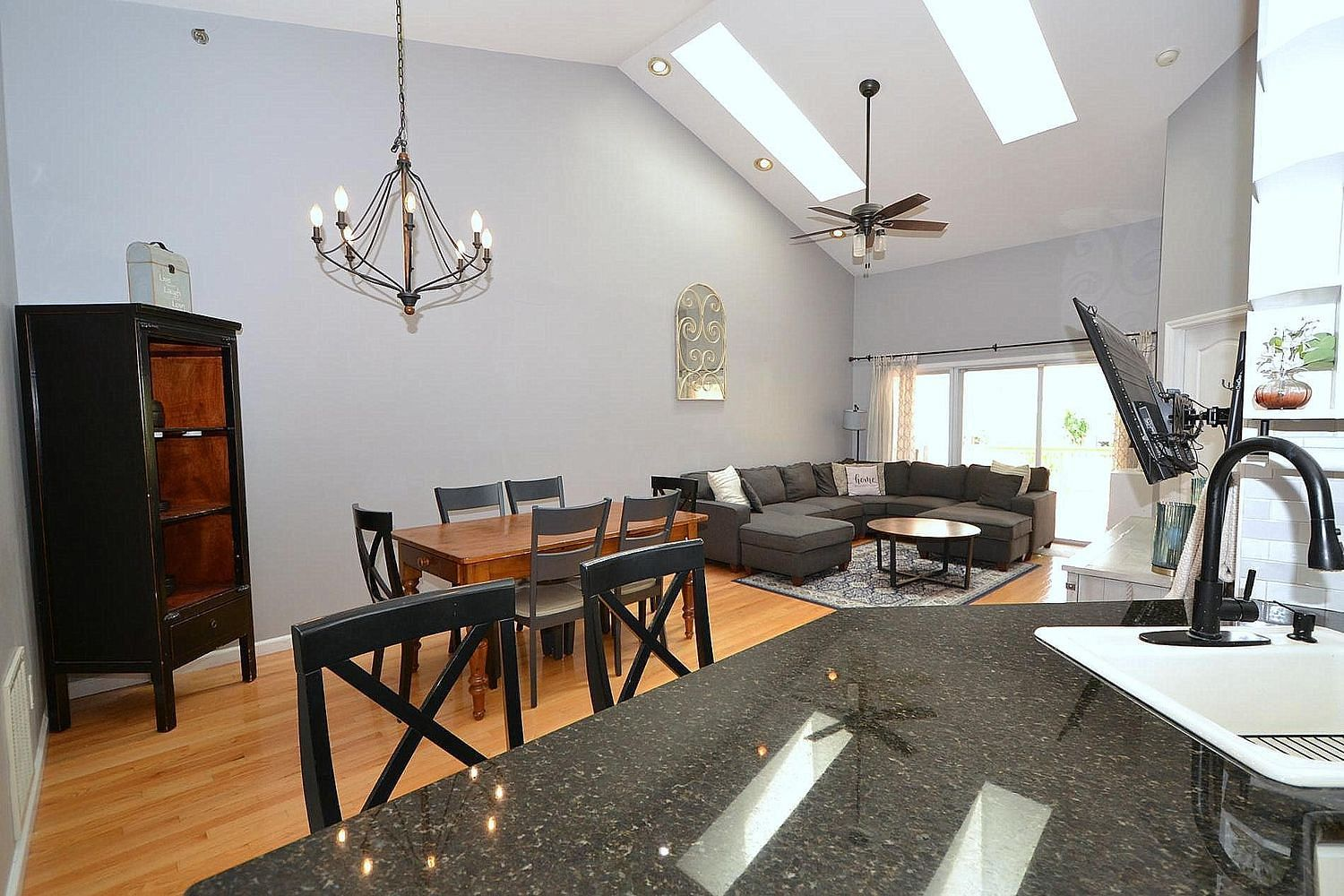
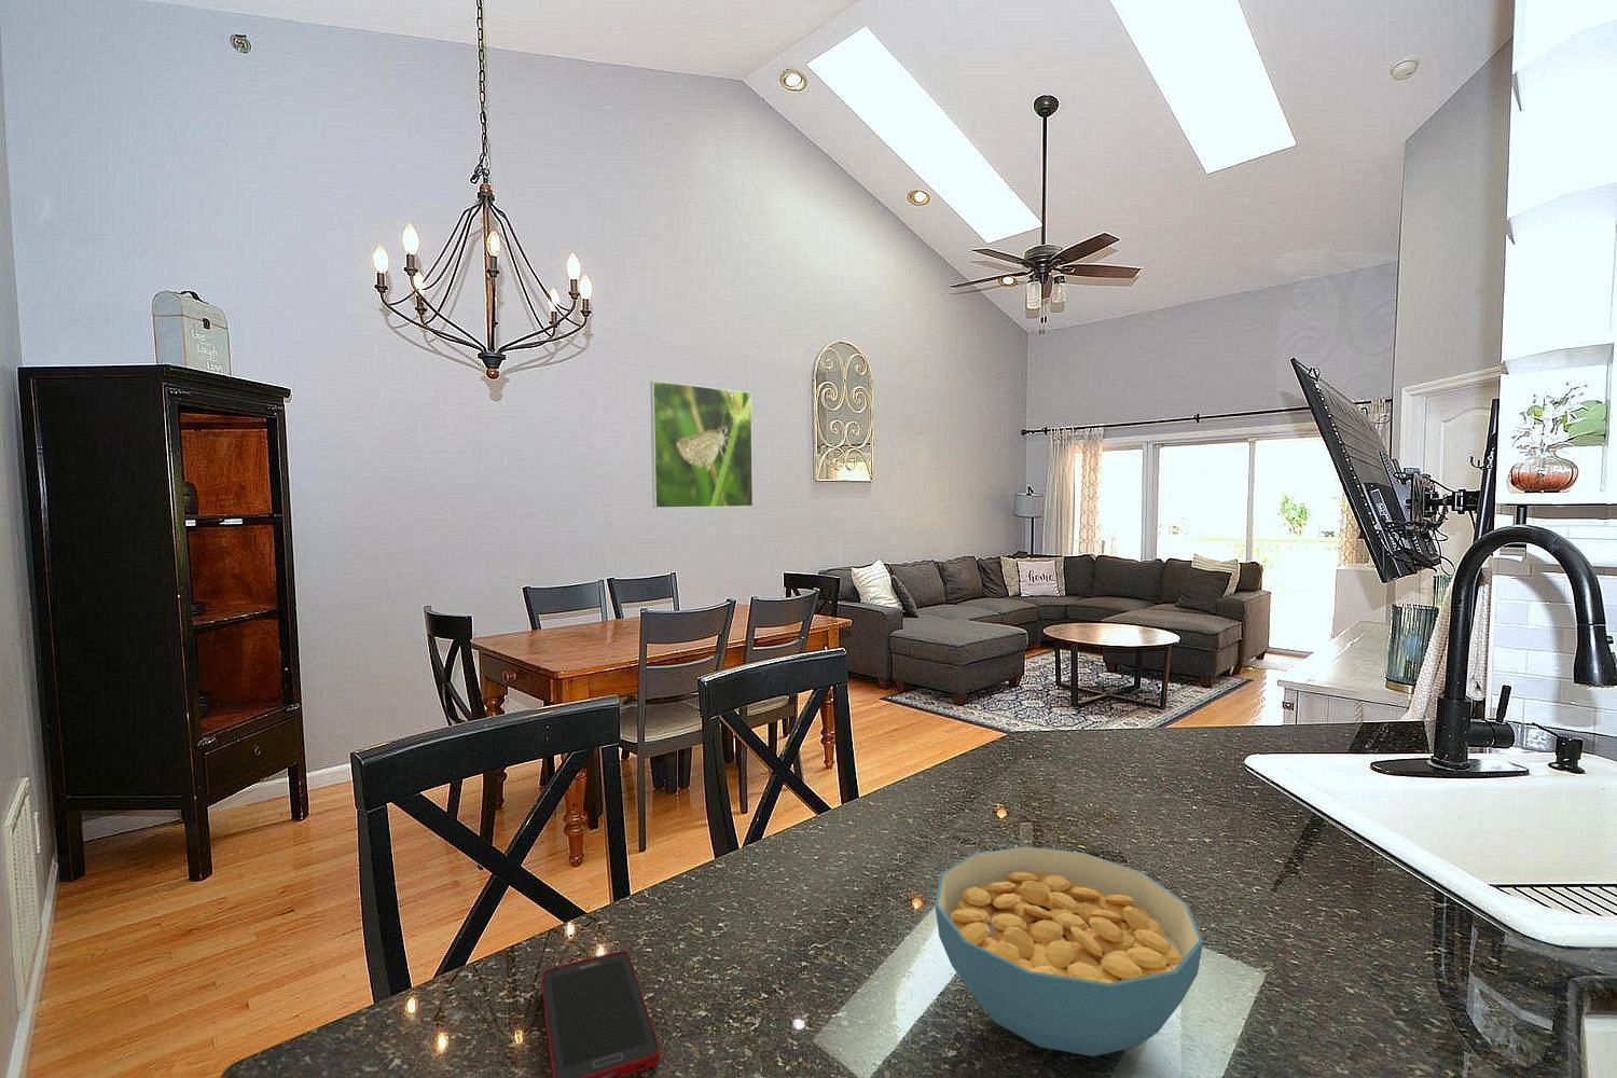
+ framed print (704, 448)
+ cell phone (596, 1013)
+ cereal bowl (1060, 962)
